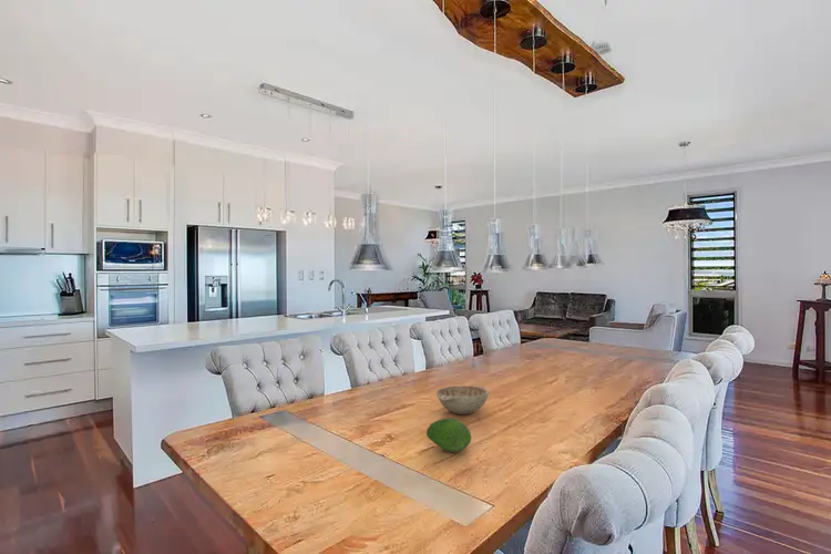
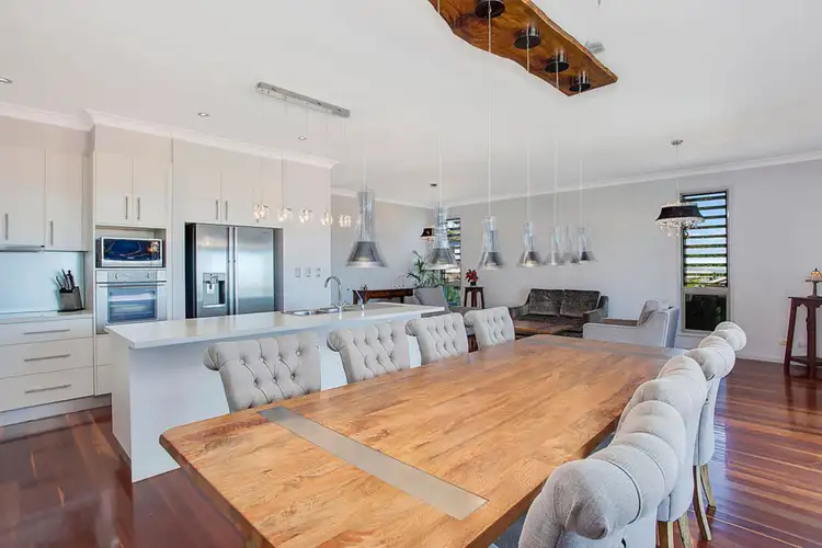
- decorative bowl (462, 400)
- fruit (448, 433)
